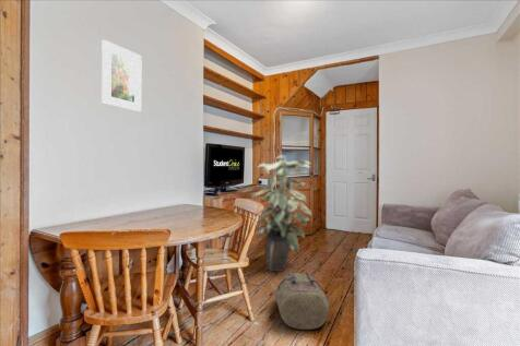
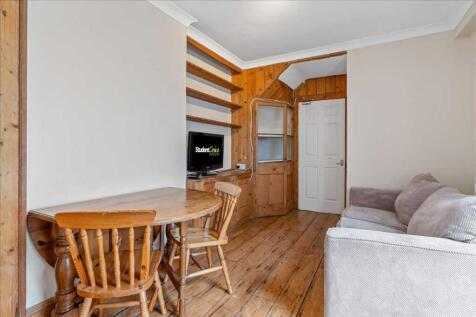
- indoor plant (281, 213)
- backpack (300, 294)
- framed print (122, 77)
